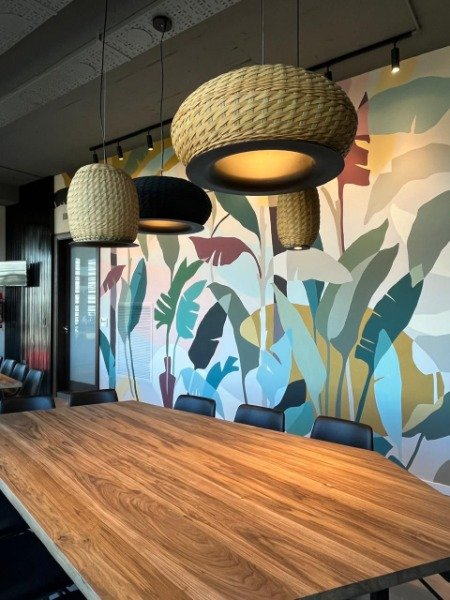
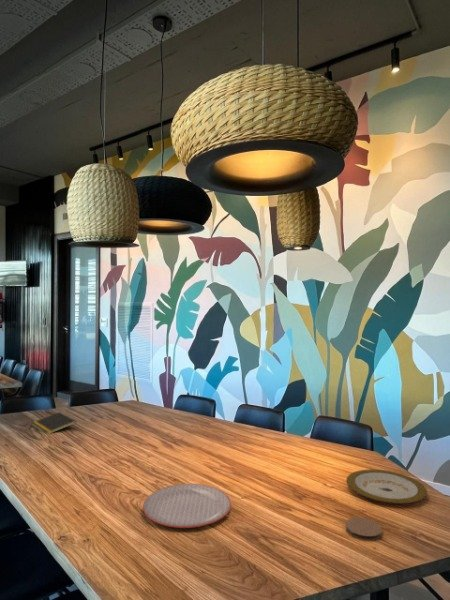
+ coaster (363, 528)
+ plate (187, 506)
+ plate (385, 487)
+ notepad (53, 422)
